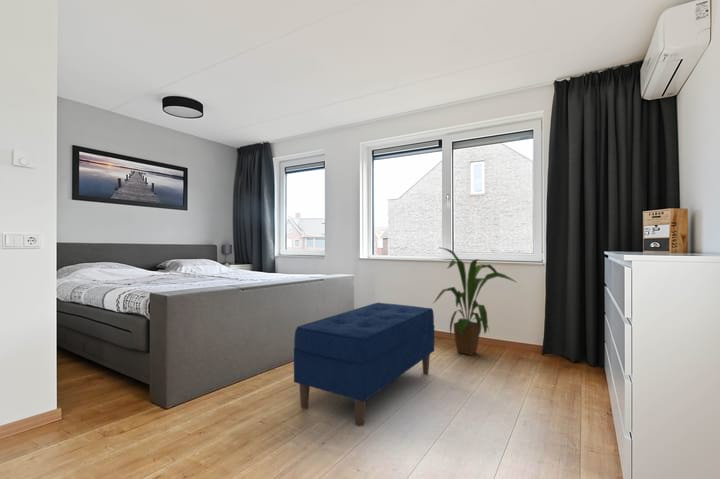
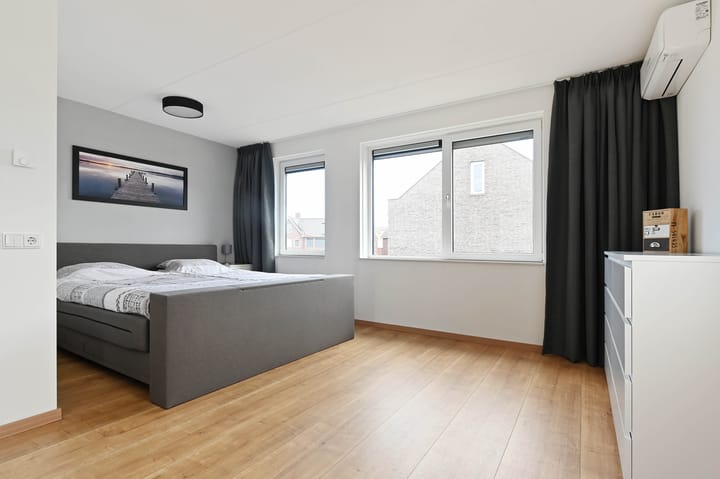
- house plant (475, 301)
- bench (372, 352)
